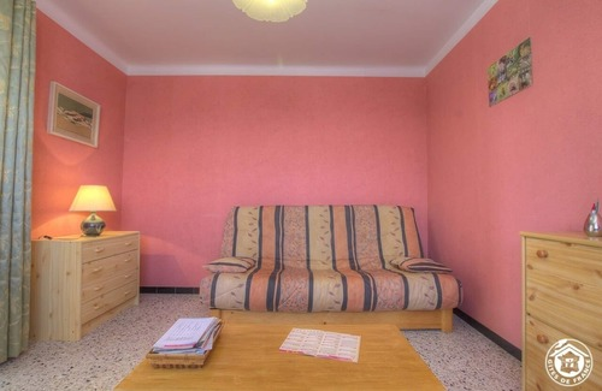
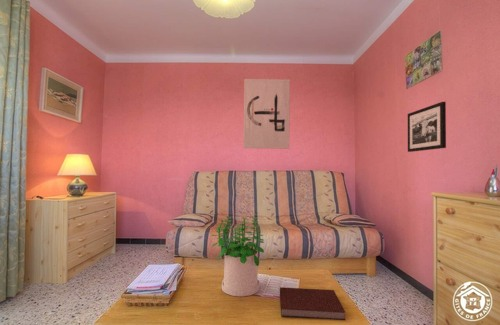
+ wall art (266, 113)
+ potted plant (239, 253)
+ picture frame (424, 129)
+ notebook (309, 302)
